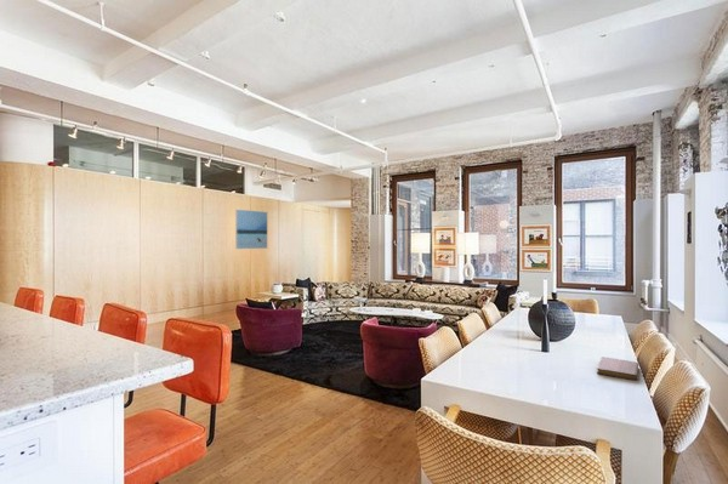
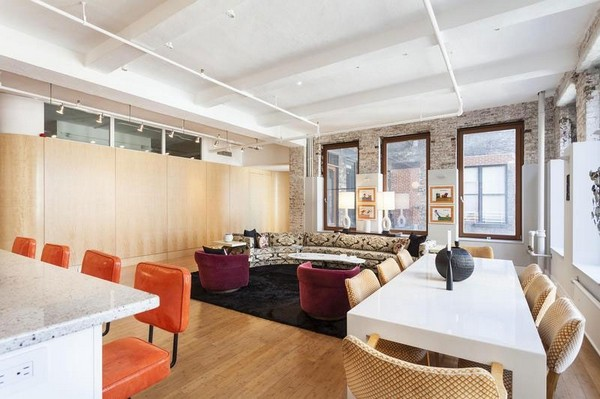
- notebook (618, 368)
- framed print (251, 229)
